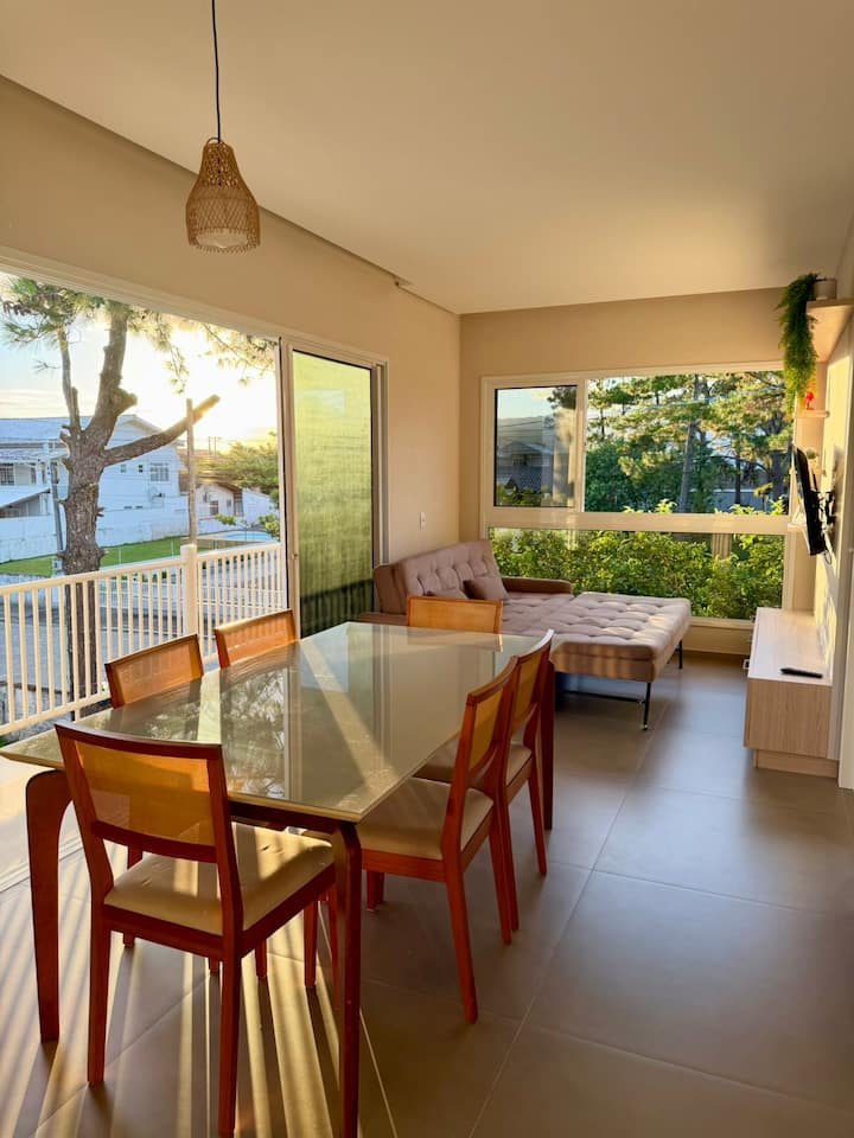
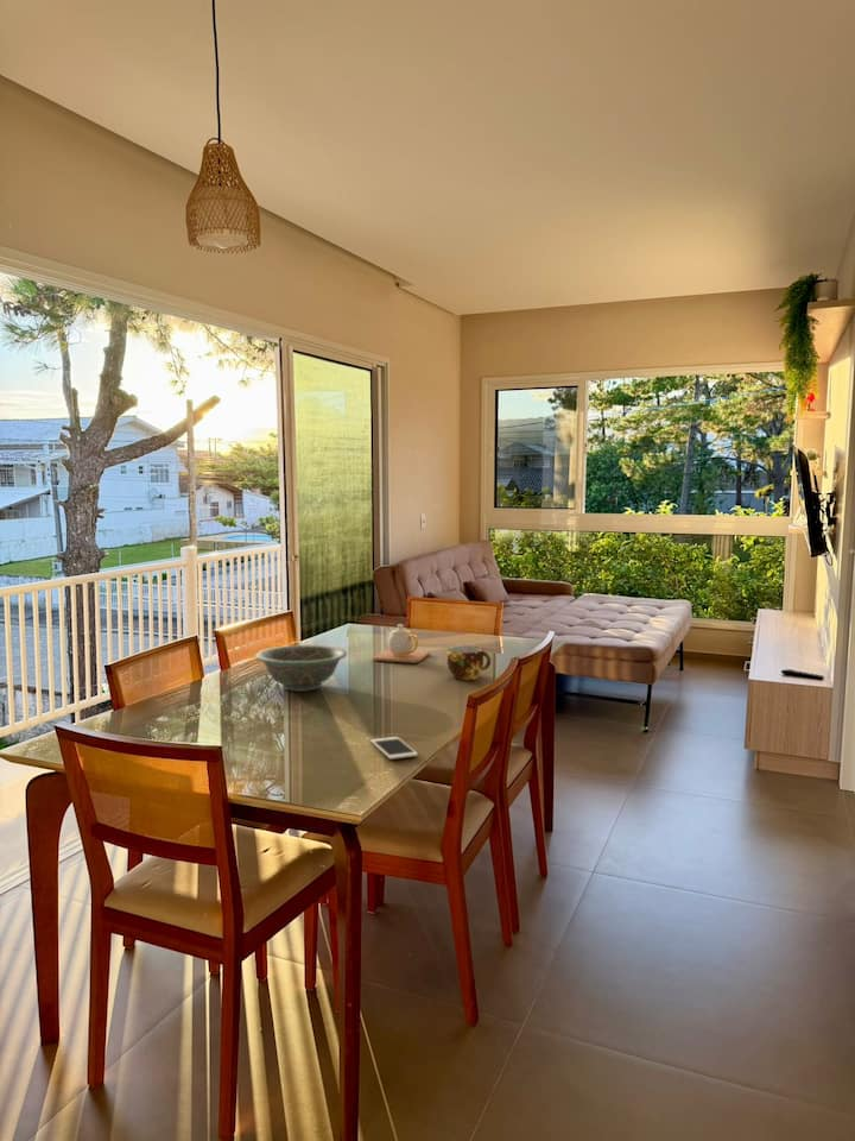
+ decorative bowl (302, 669)
+ cup (467, 663)
+ cell phone (393, 746)
+ teapot (401, 639)
